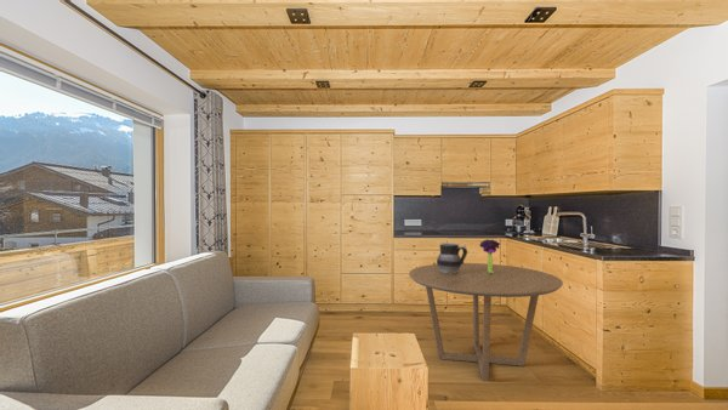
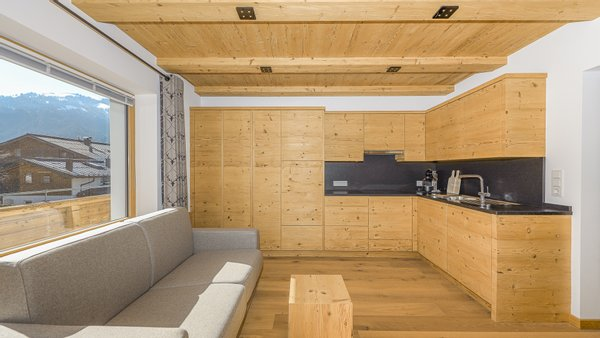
- dining table (483, 318)
- ceramic jug (451, 257)
- bouquet (489, 256)
